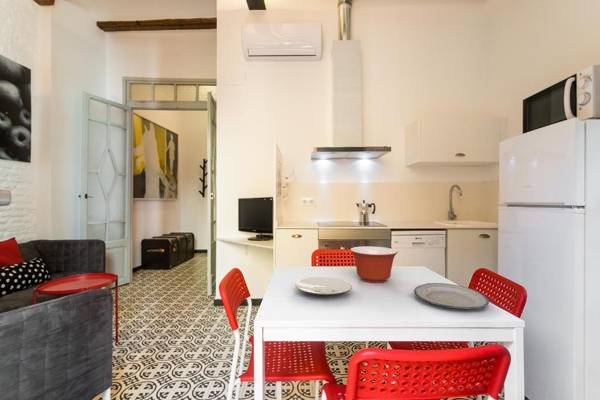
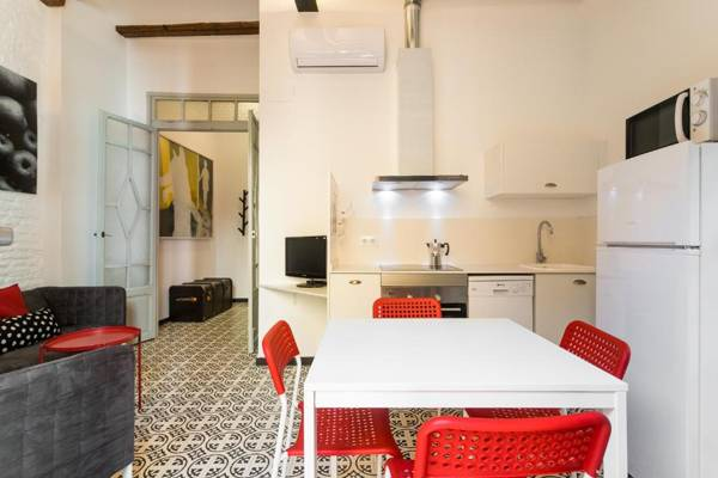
- plate (323, 288)
- mixing bowl (373, 264)
- plate (449, 296)
